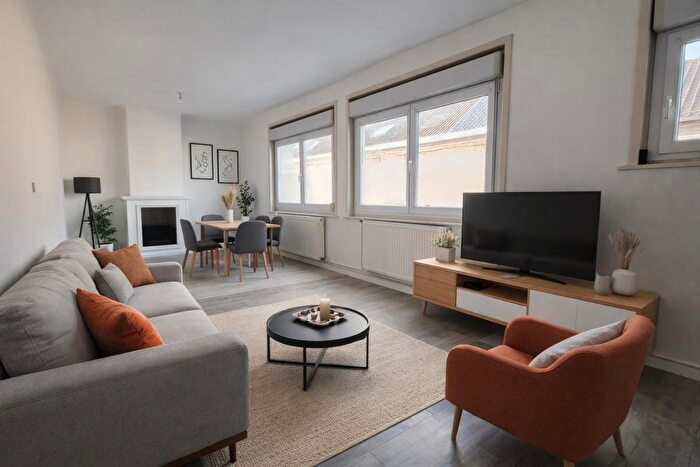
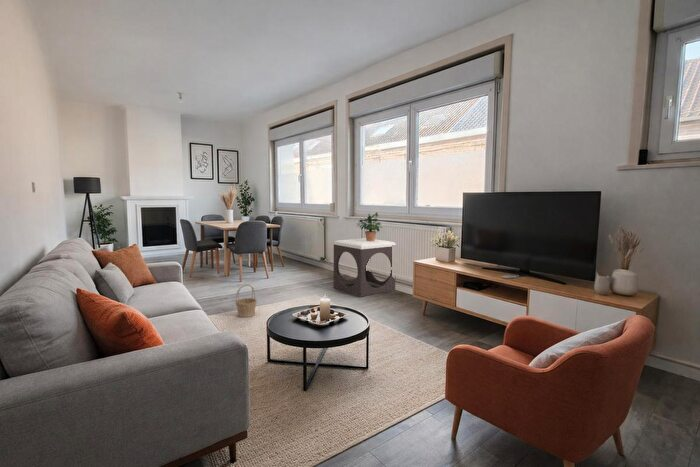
+ footstool (364, 264)
+ potted plant (368, 226)
+ basket (246, 299)
